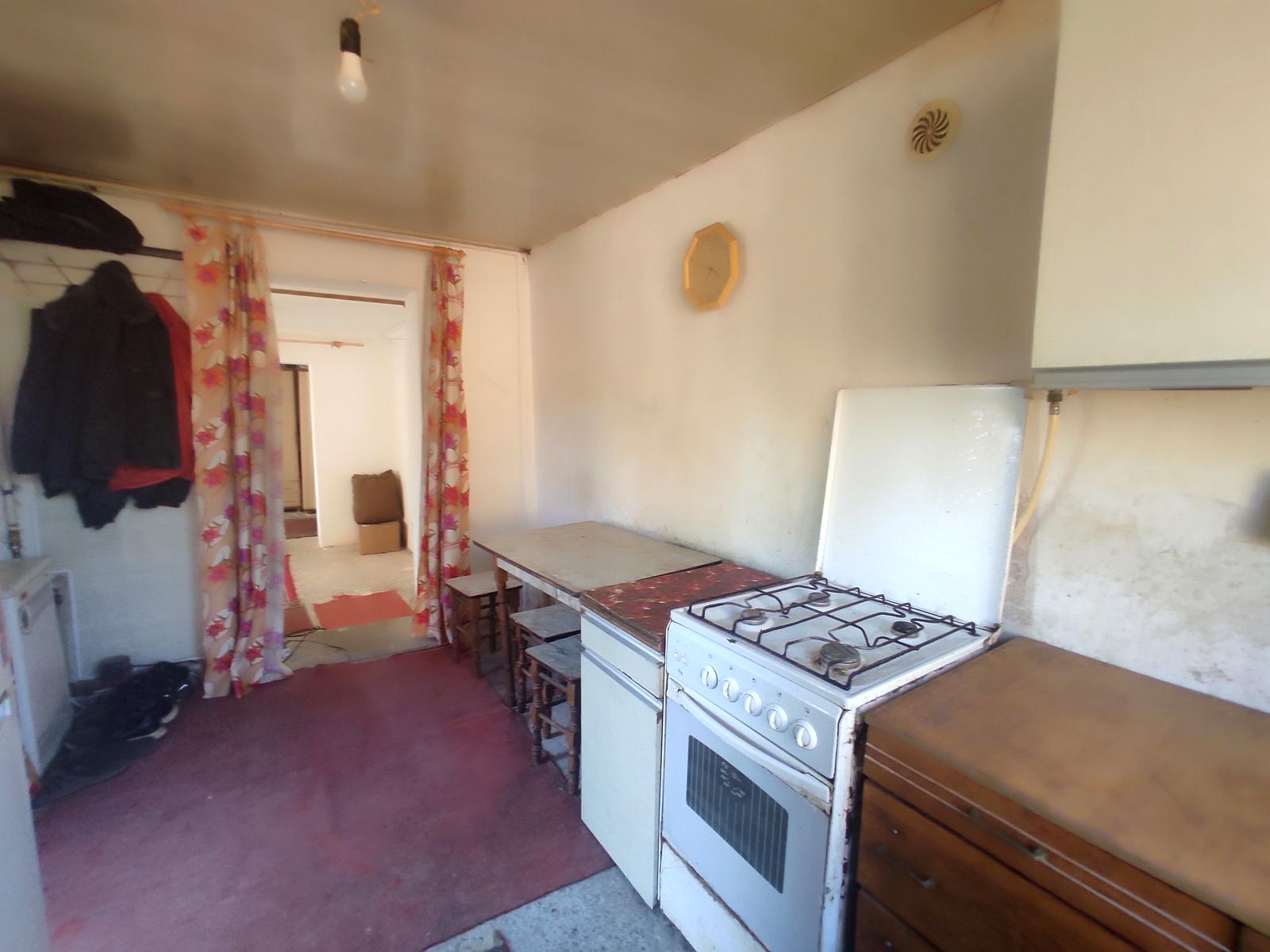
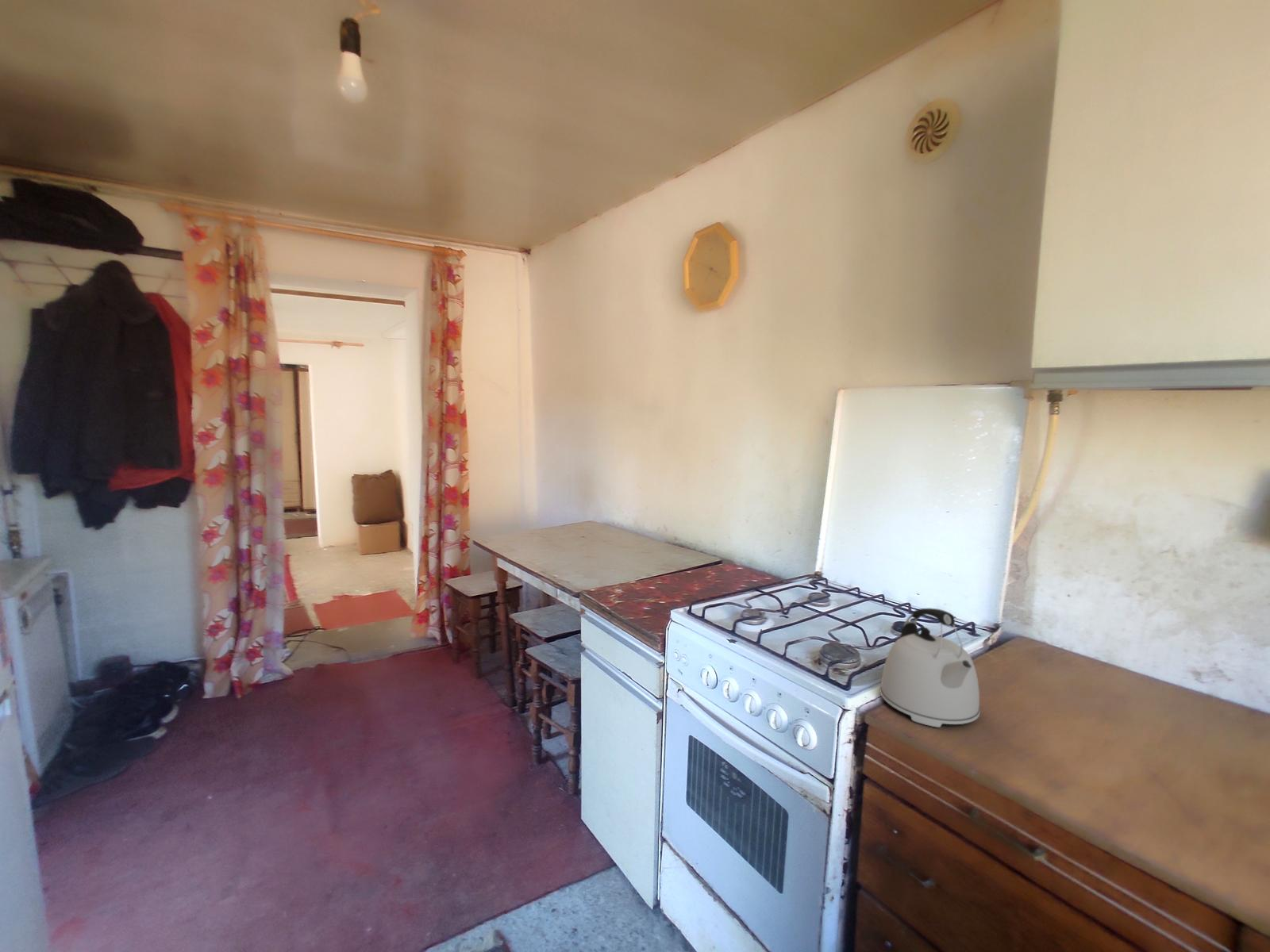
+ kettle (932, 656)
